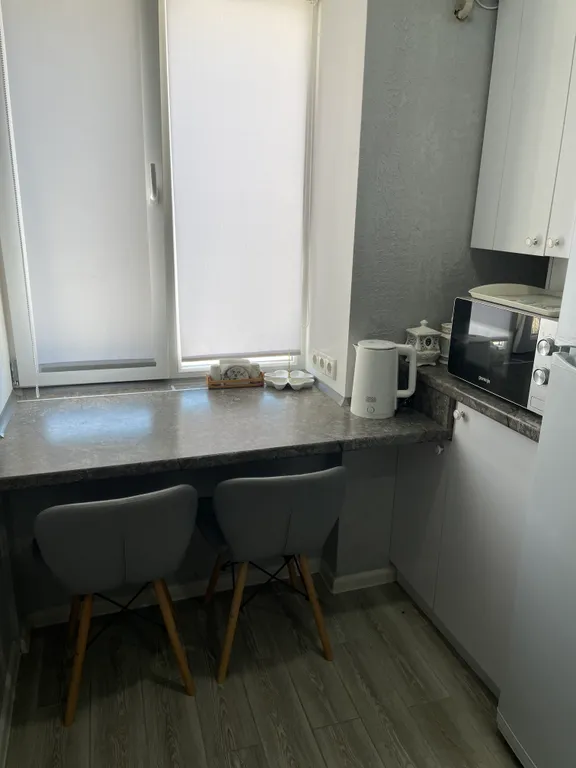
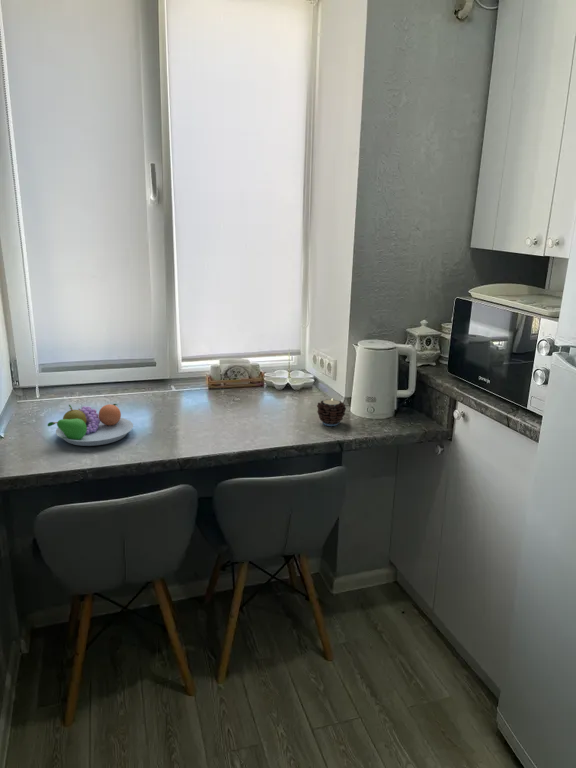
+ fruit bowl (91, 421)
+ candle (331, 410)
